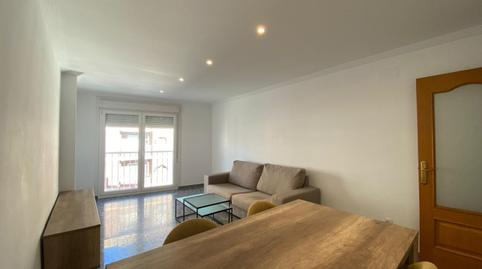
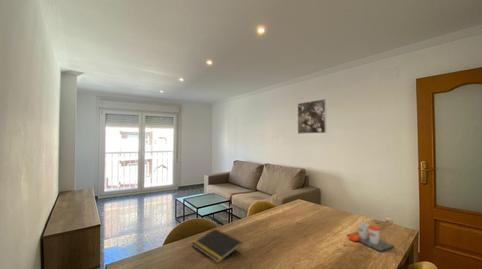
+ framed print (311, 117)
+ notepad (216, 243)
+ cup (367, 233)
